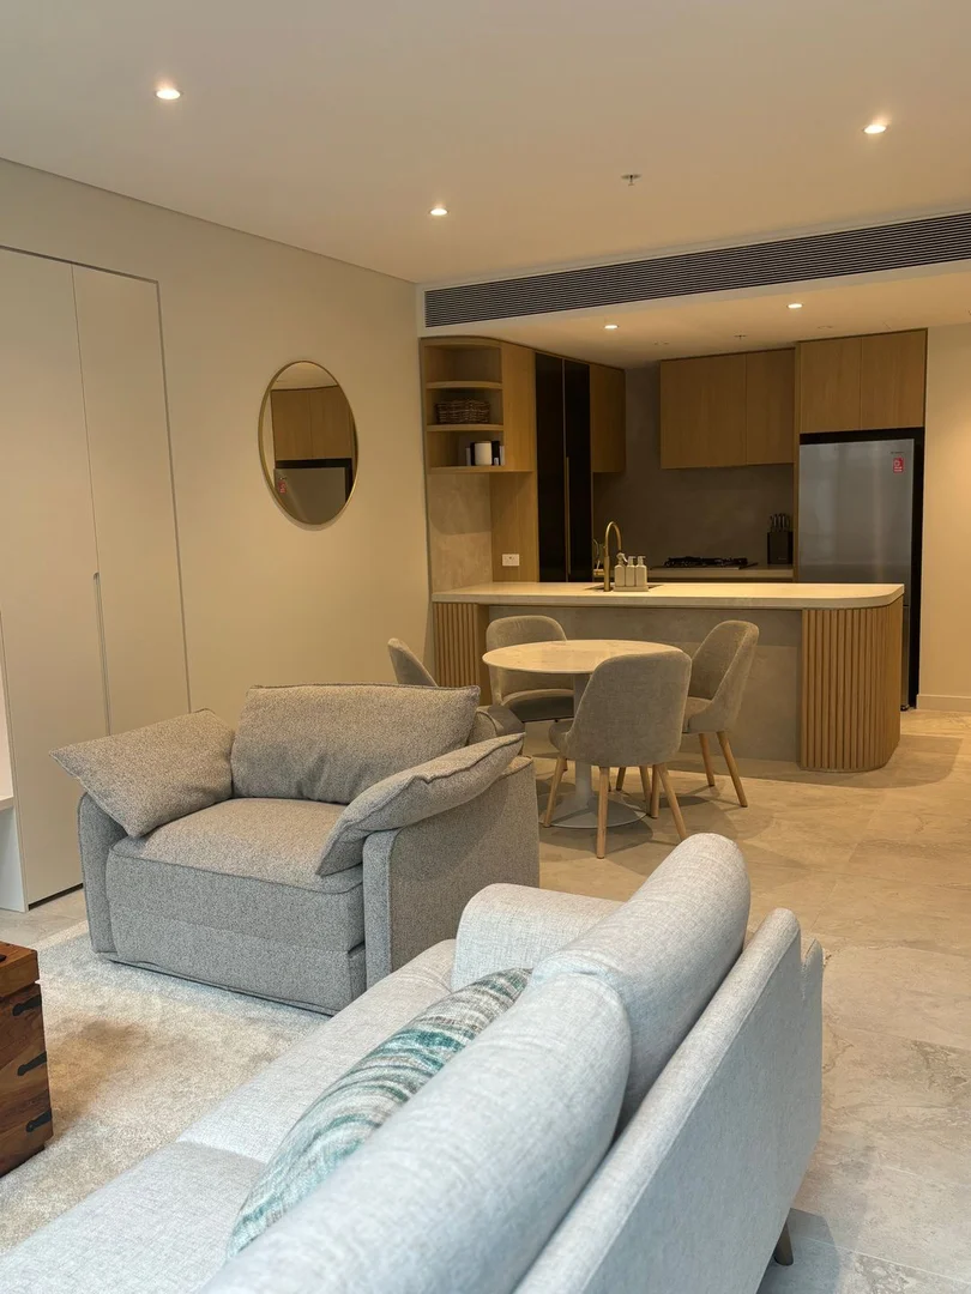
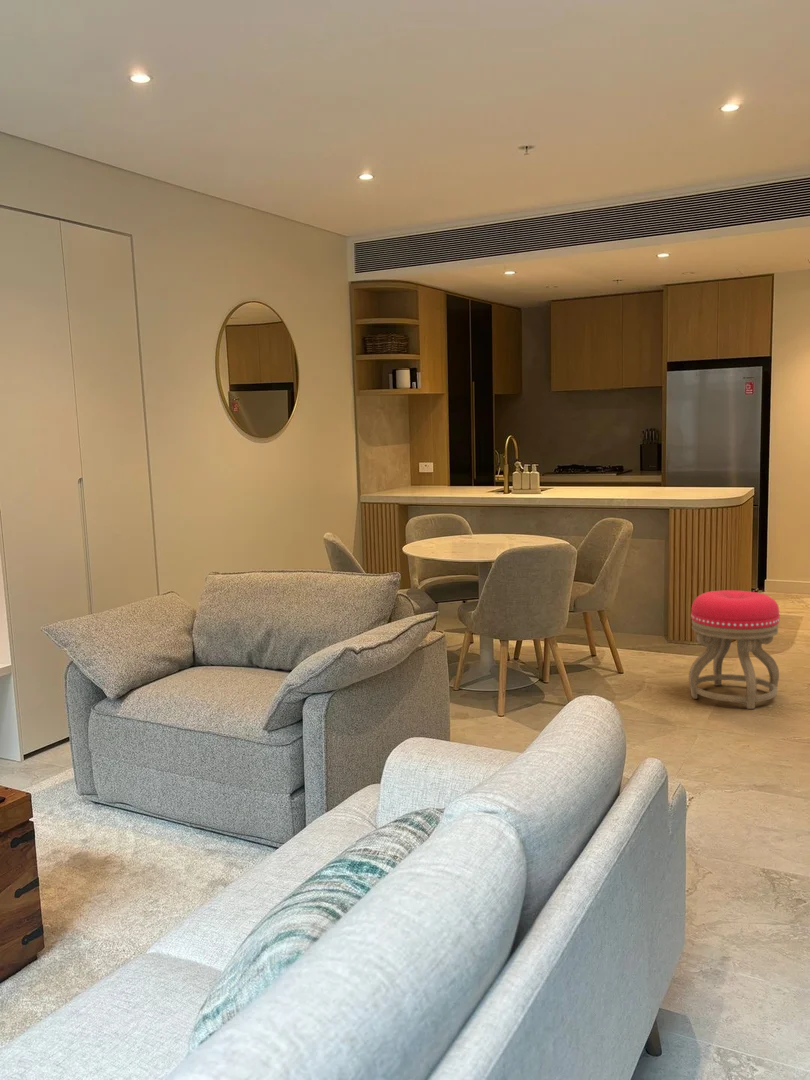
+ stool (737, 646)
